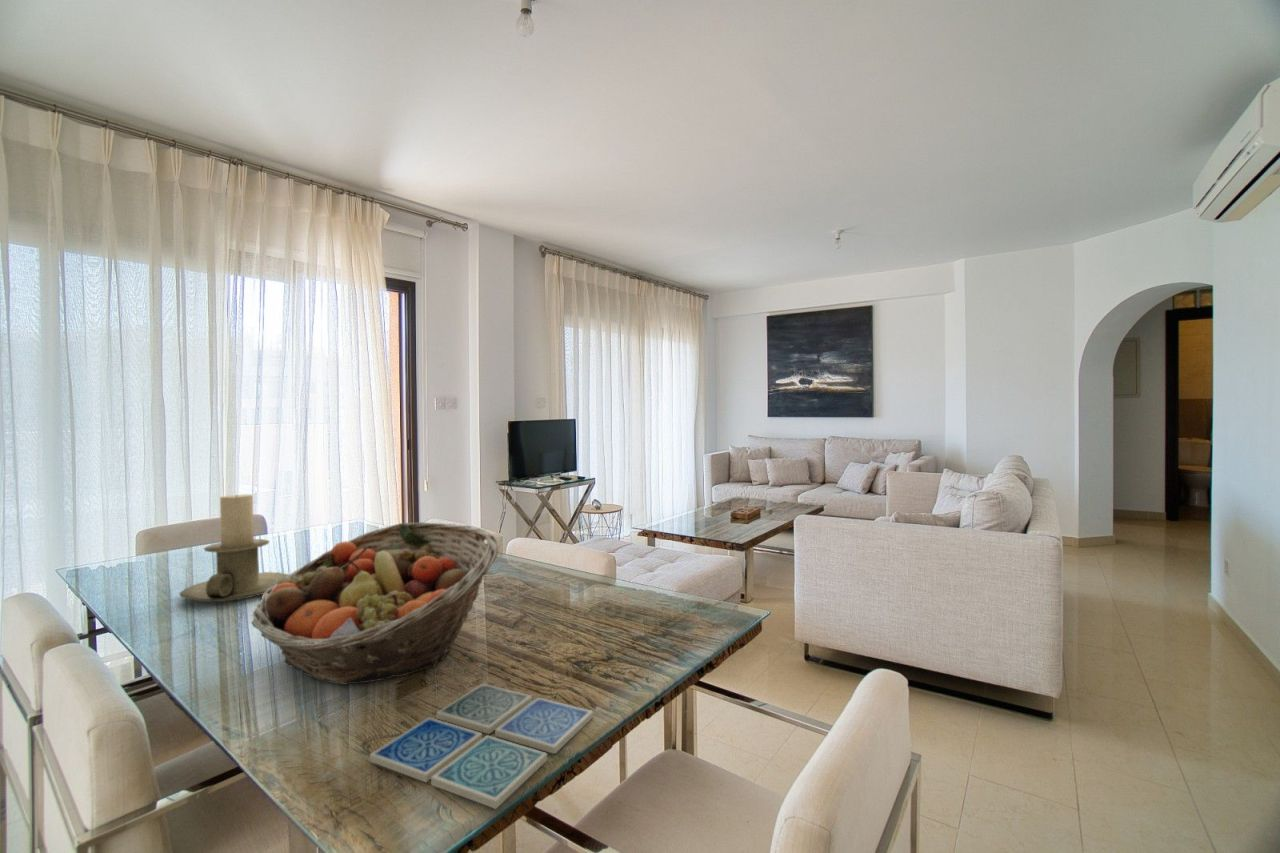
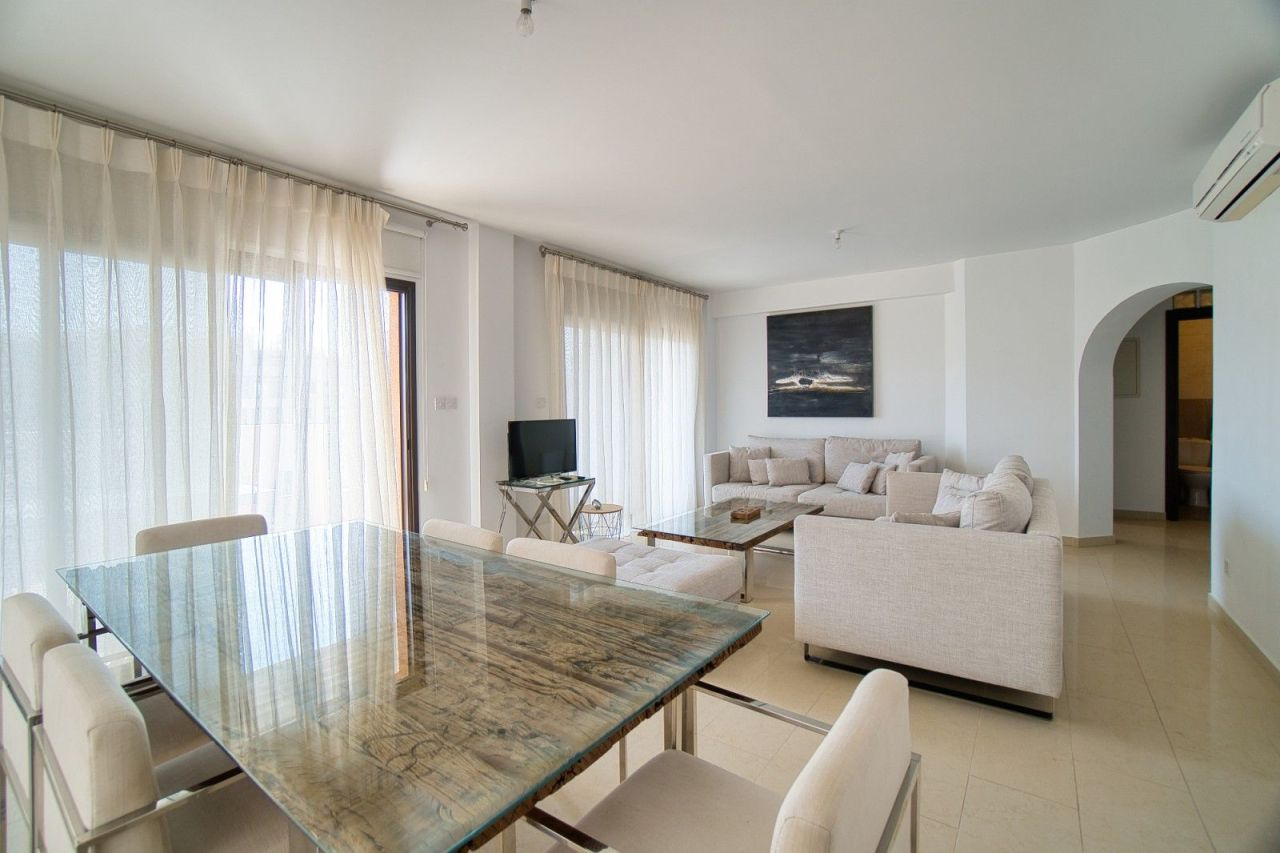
- fruit basket (382, 591)
- candle holder (237, 542)
- drink coaster (487, 735)
